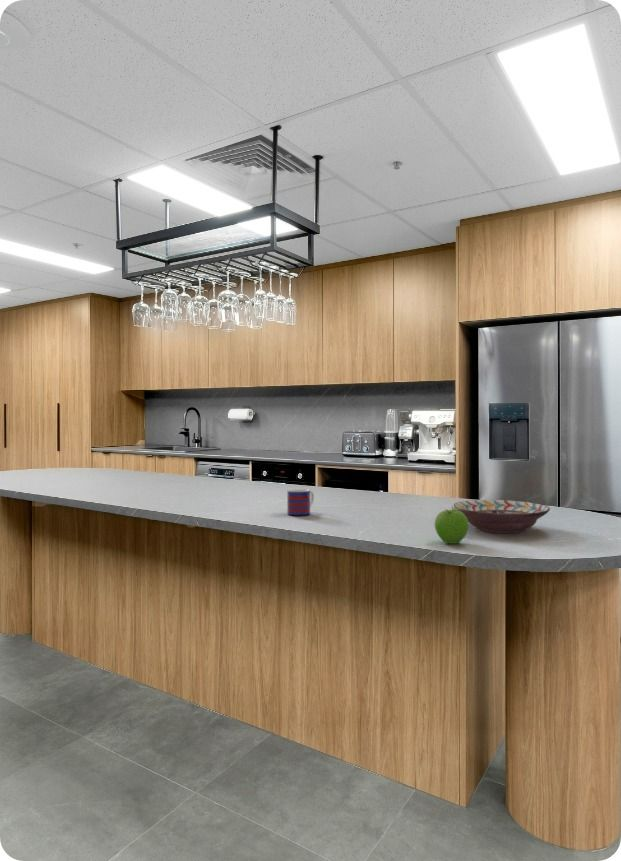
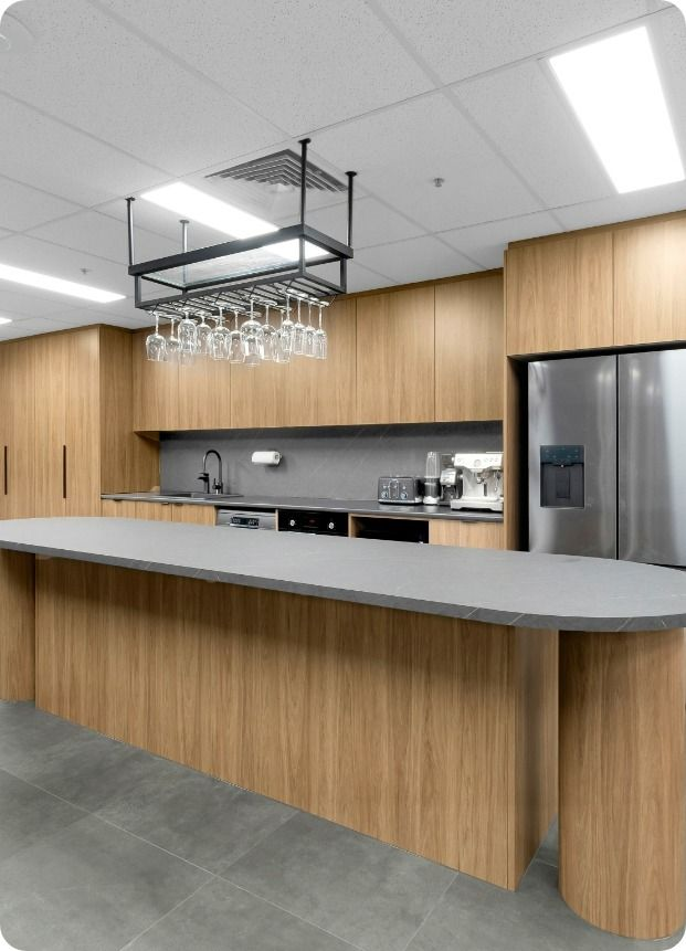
- decorative bowl (500, 517)
- fruit (451, 524)
- mug (302, 501)
